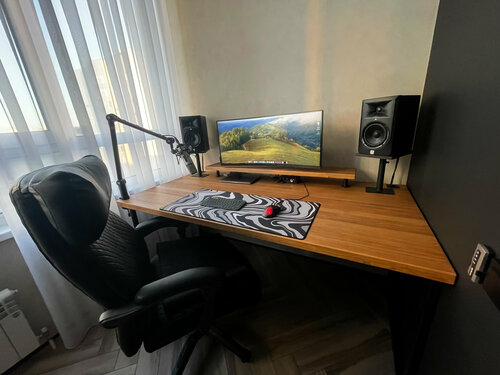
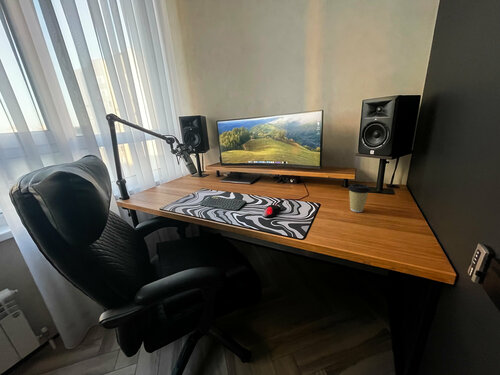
+ coffee cup (358, 197)
